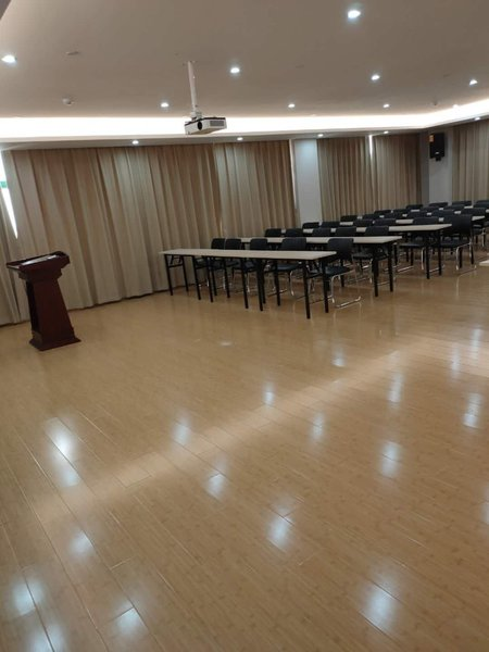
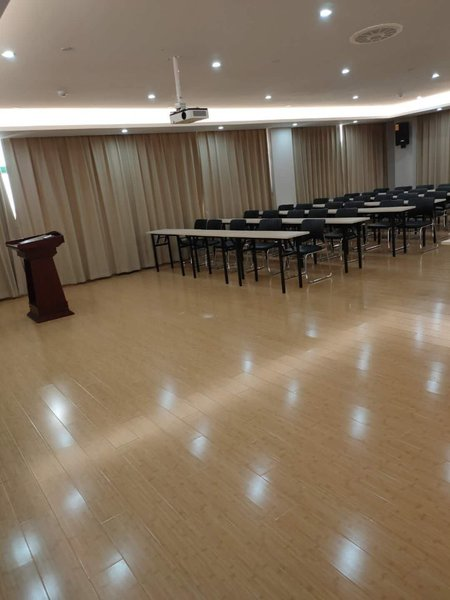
+ ceiling vent (375, 35)
